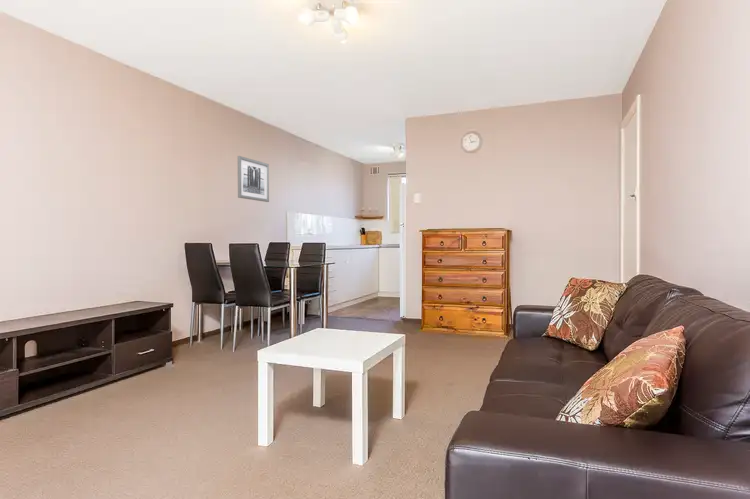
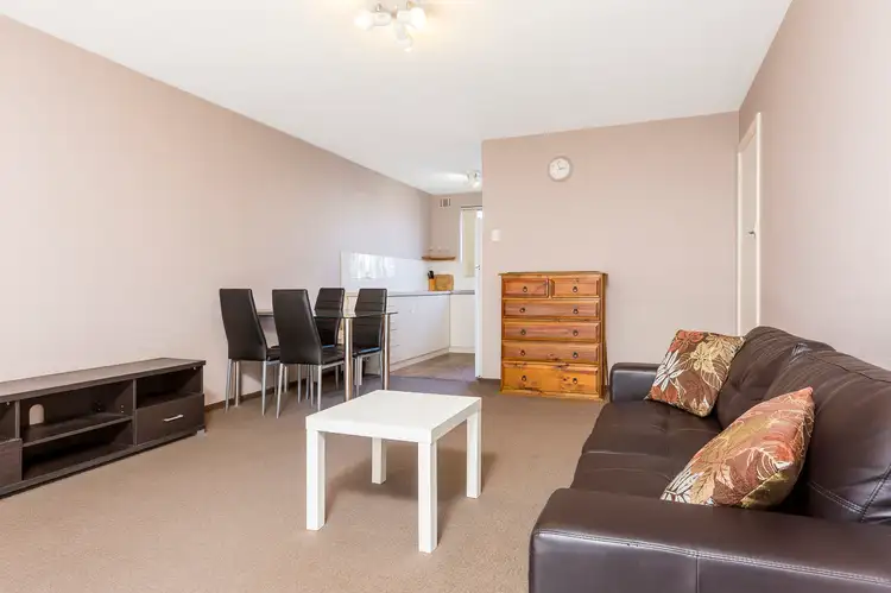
- wall art (254, 180)
